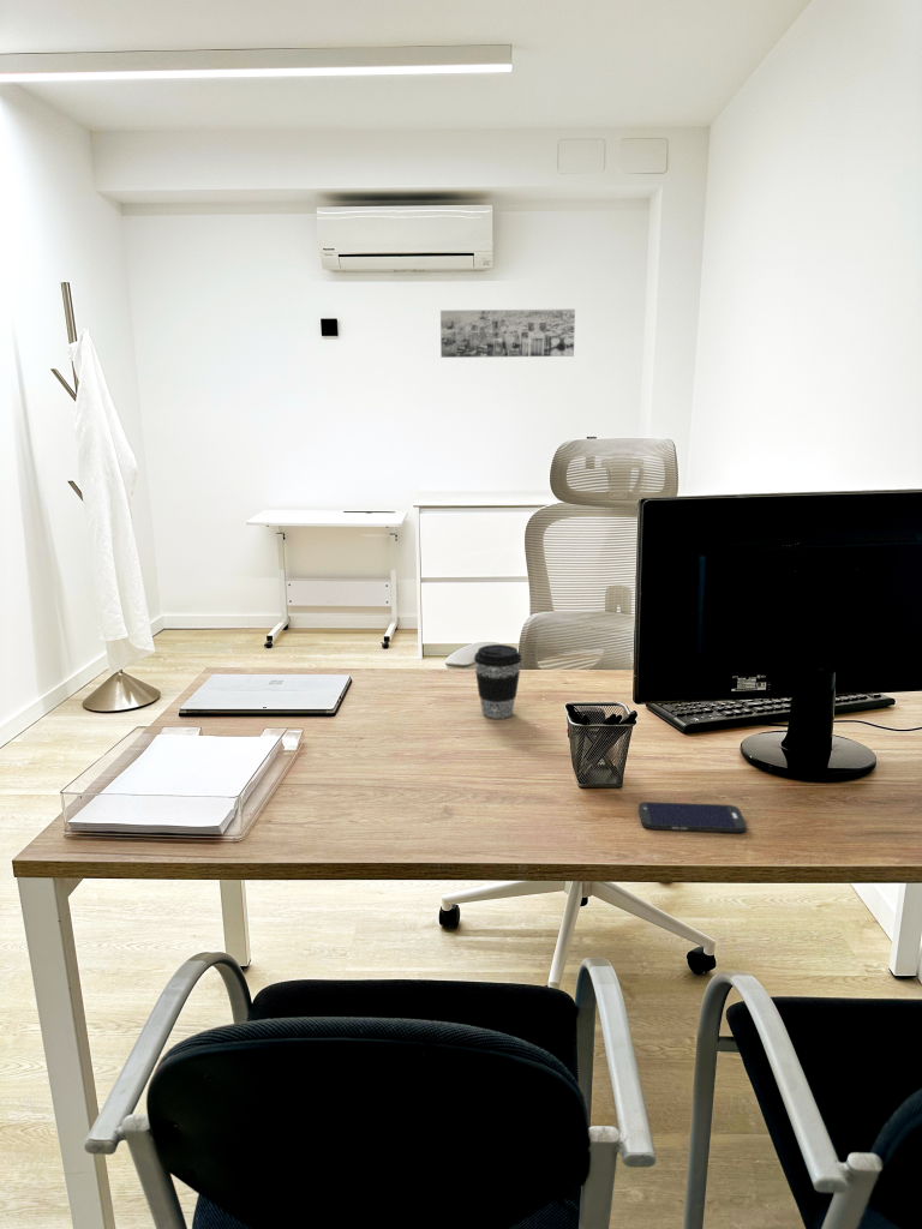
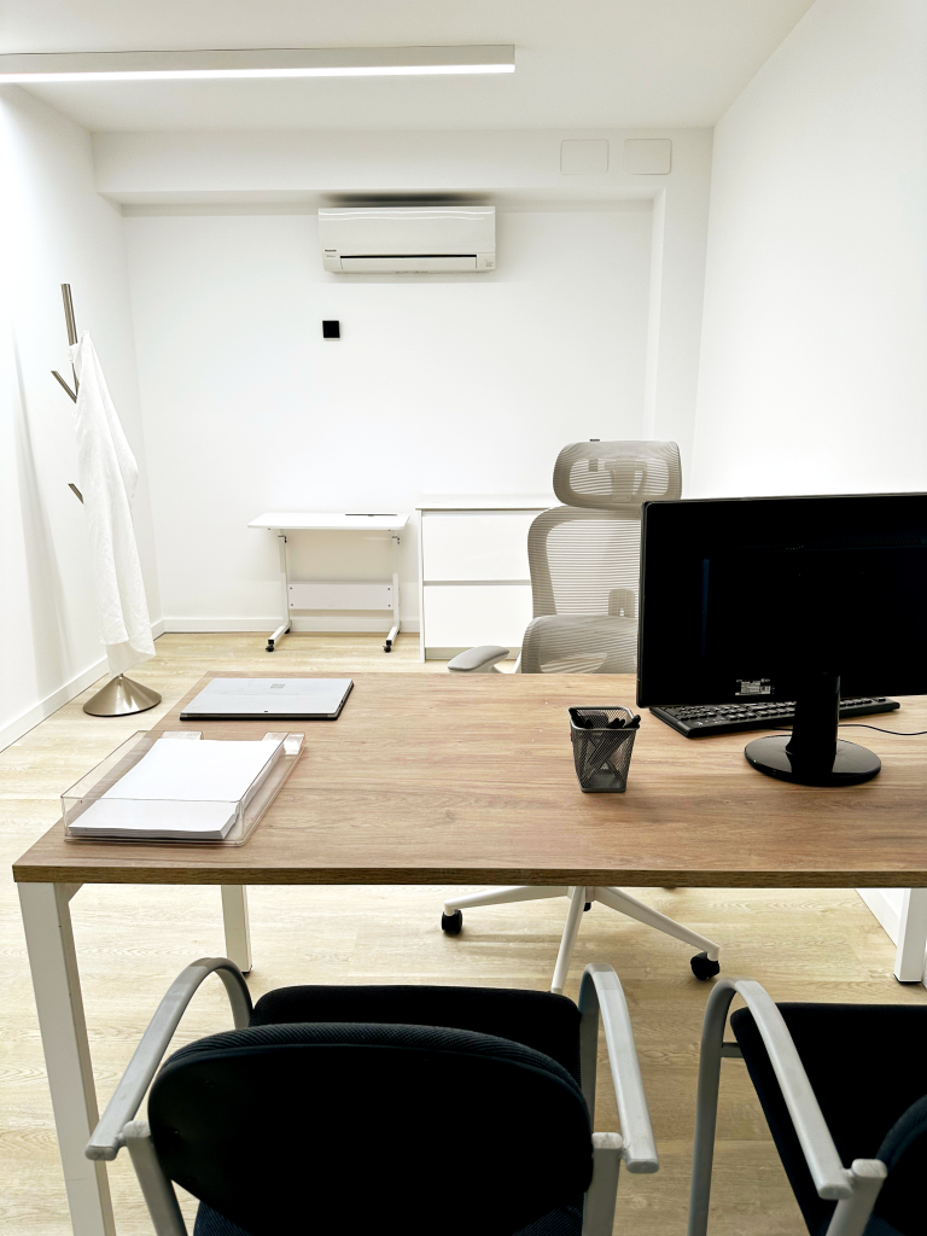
- wall art (507, 332)
- coffee cup (497, 682)
- smartphone (690, 816)
